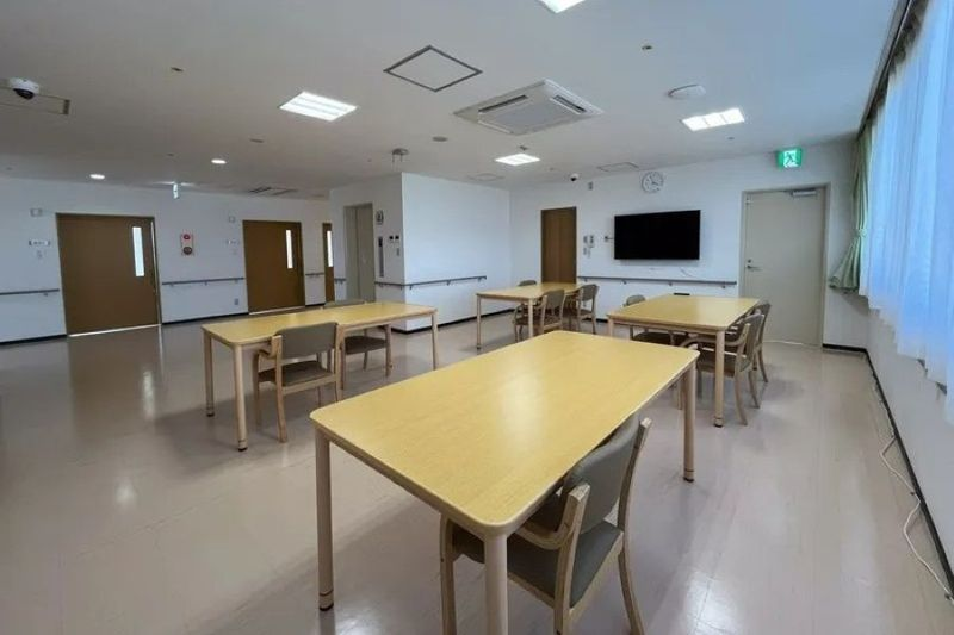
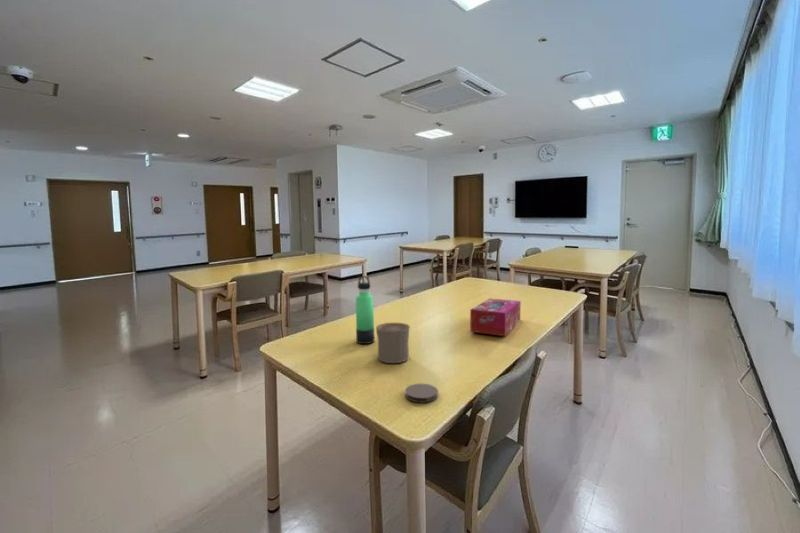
+ cup (393, 342)
+ thermos bottle (364, 308)
+ tissue box (496, 315)
+ coaster (421, 392)
